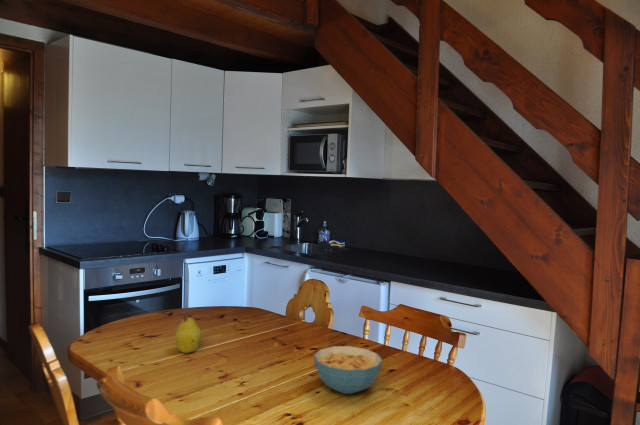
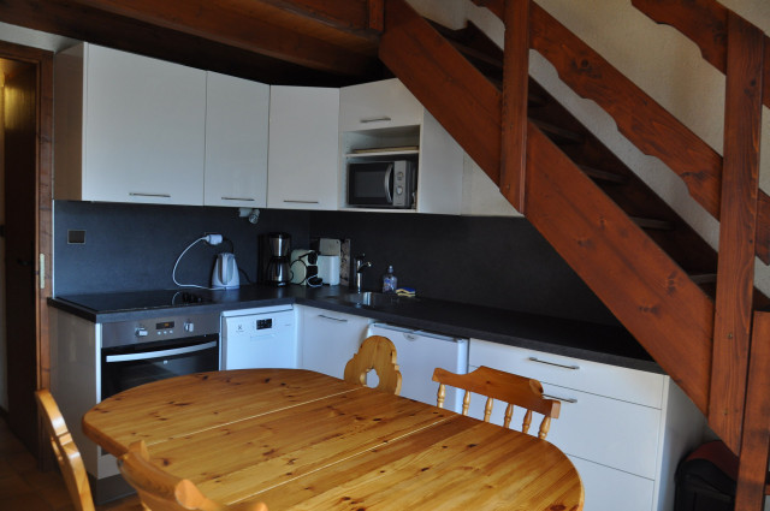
- fruit (187, 334)
- cereal bowl (347, 373)
